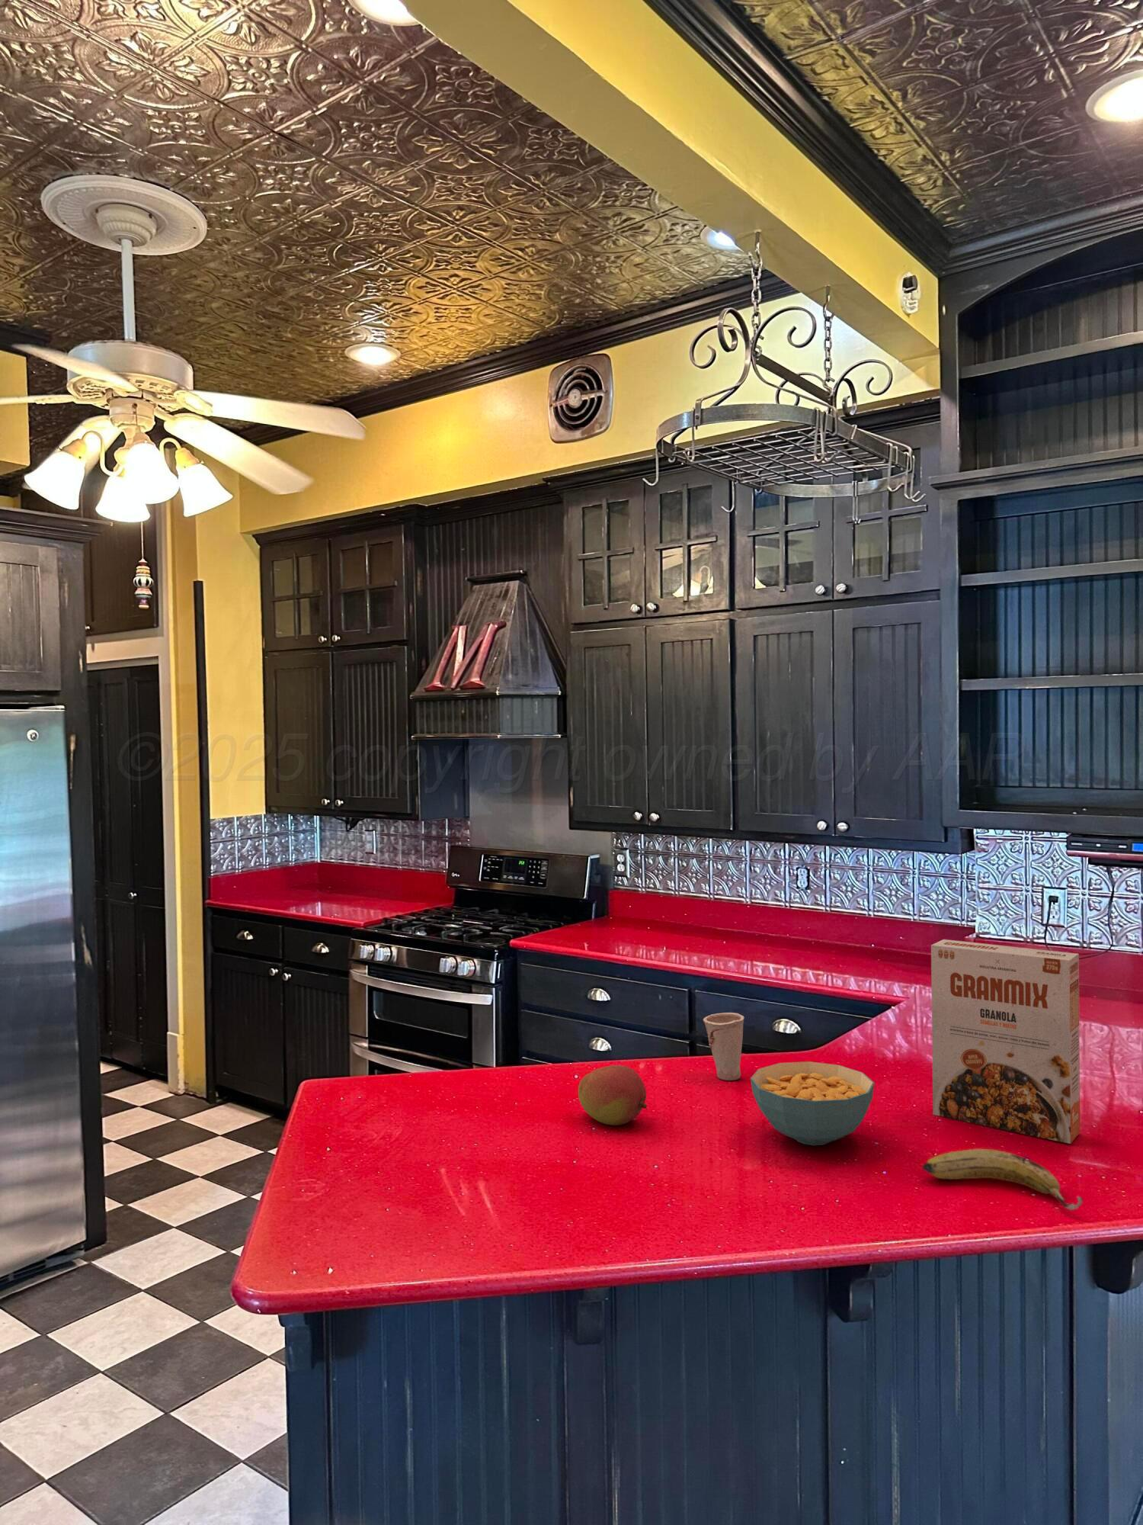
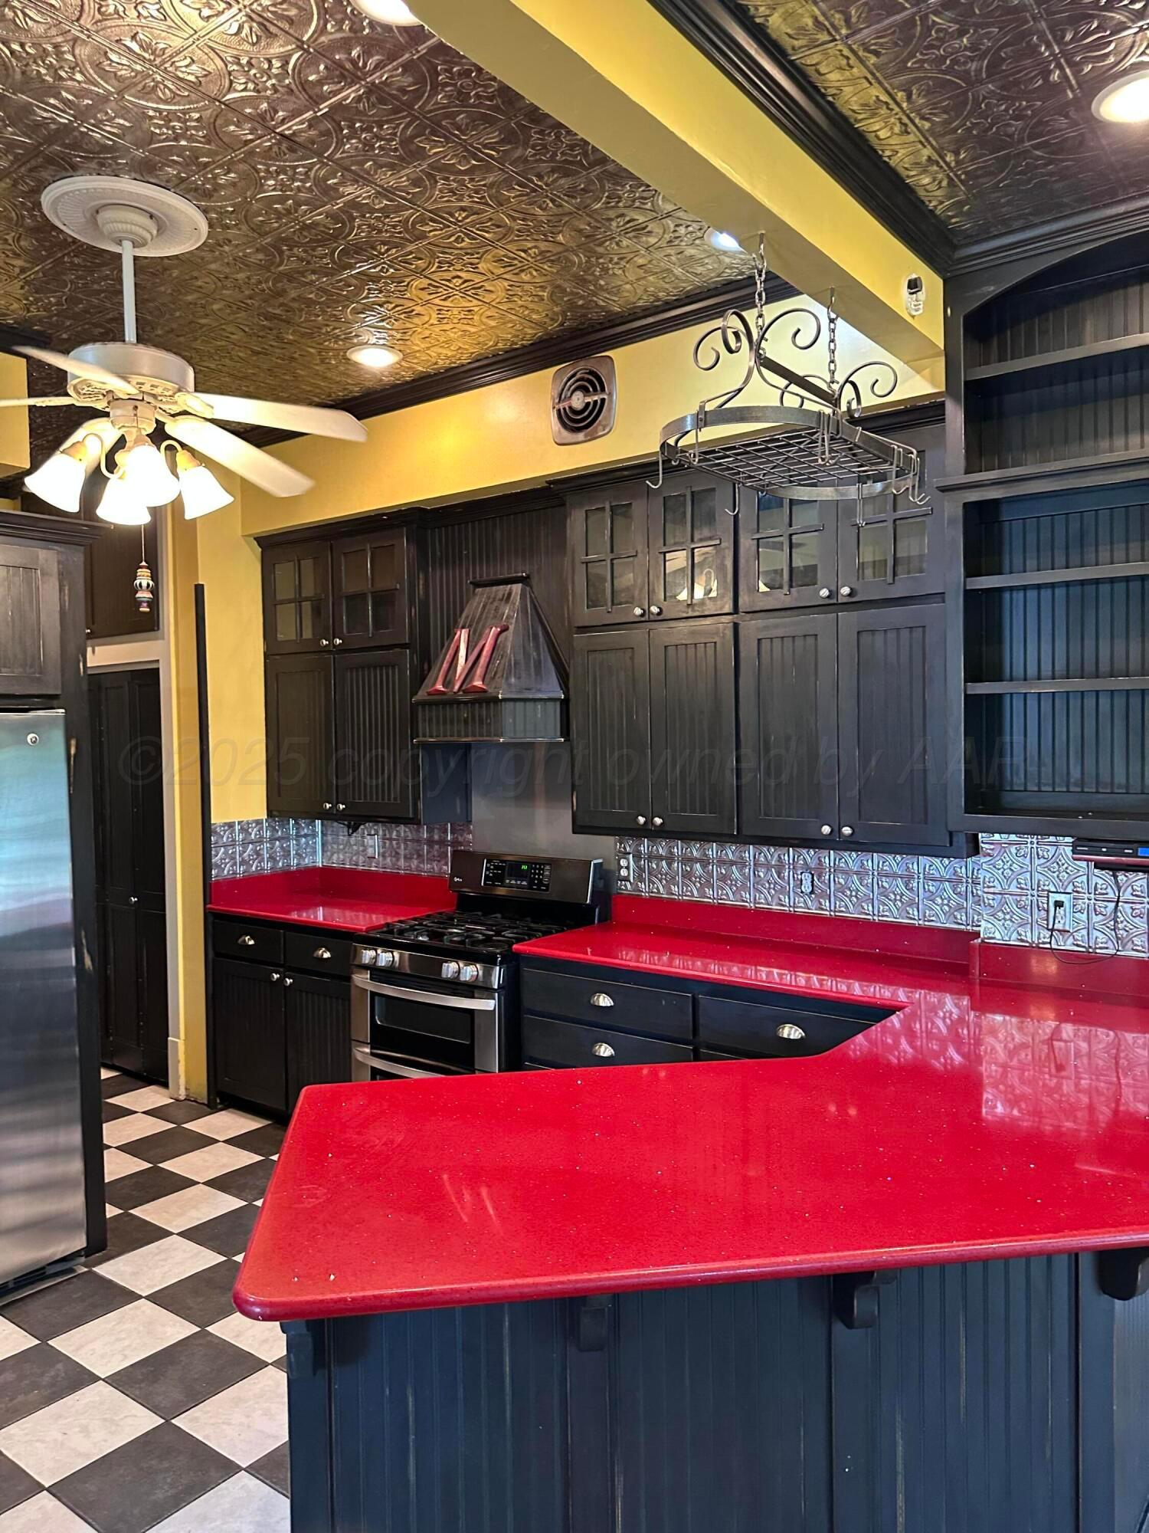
- cereal bowl (812, 1108)
- fruit (612, 1094)
- cereal box (1004, 1036)
- fruit (1003, 1173)
- cup (723, 1046)
